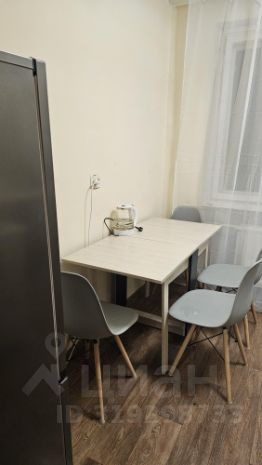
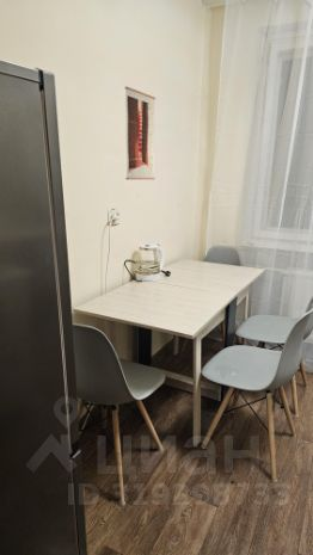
+ wall art (141, 137)
